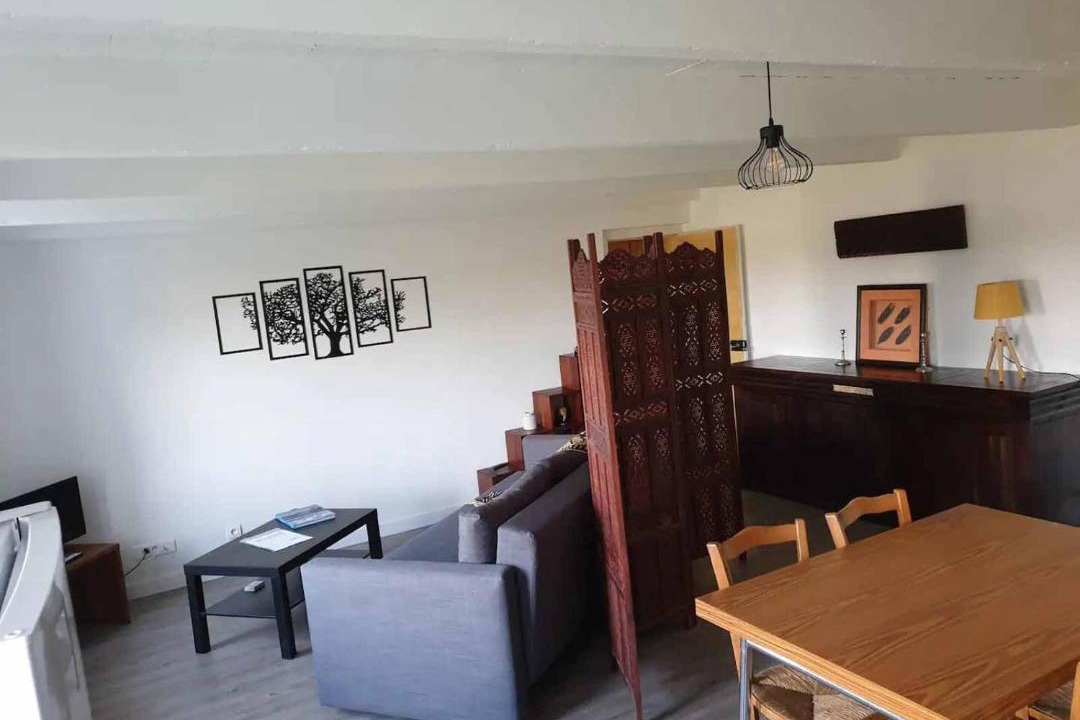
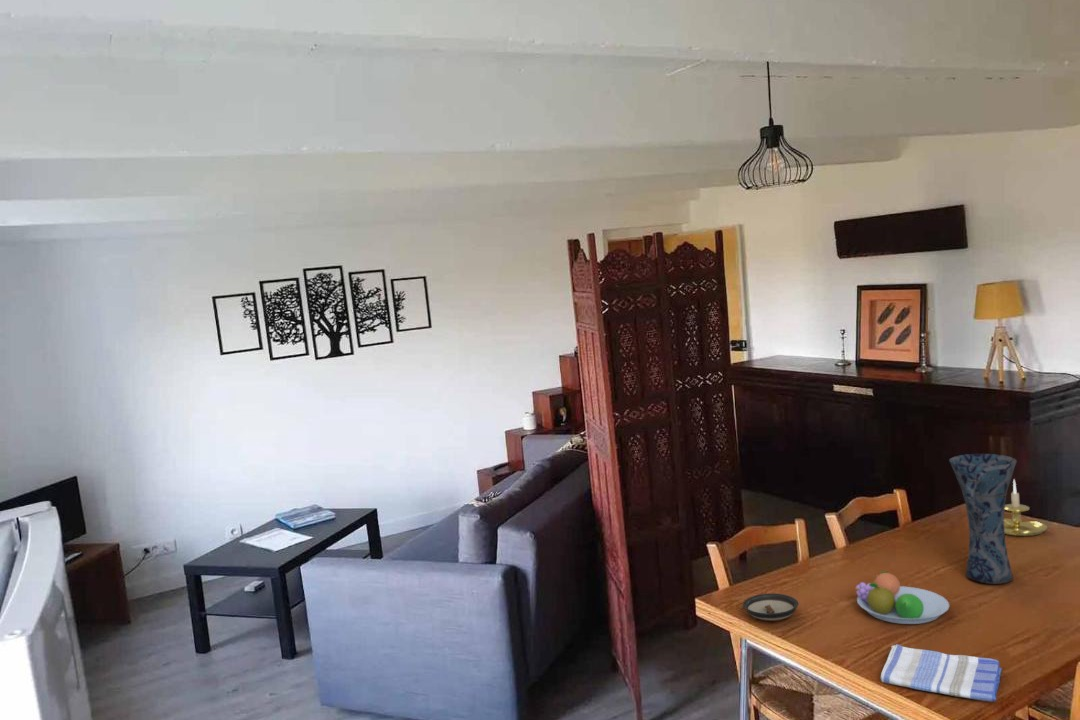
+ saucer (770, 609)
+ candle holder (1011, 504)
+ vase (985, 519)
+ fruit bowl (900, 595)
+ dish towel (940, 670)
